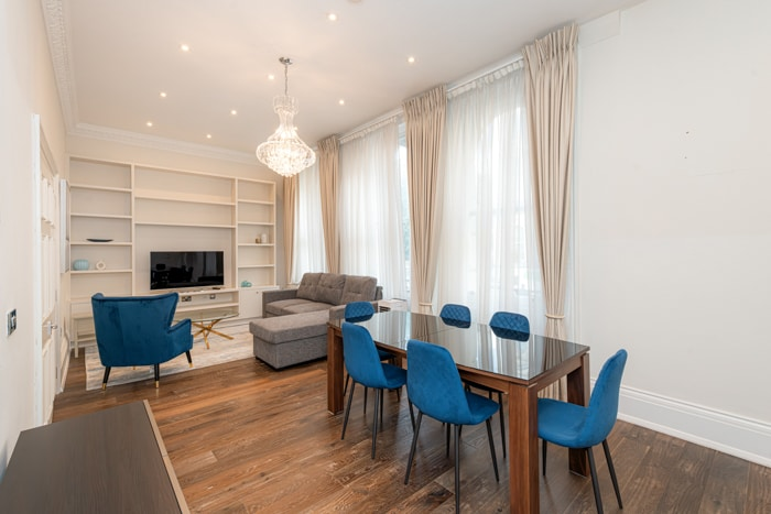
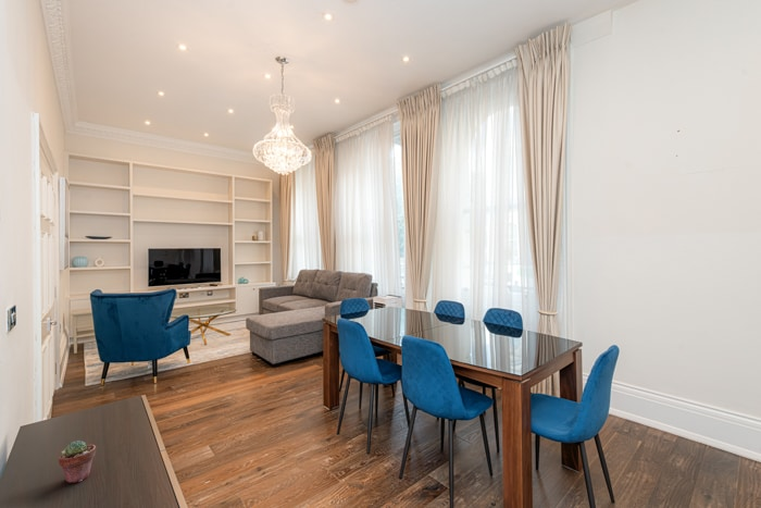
+ potted succulent (77, 459)
